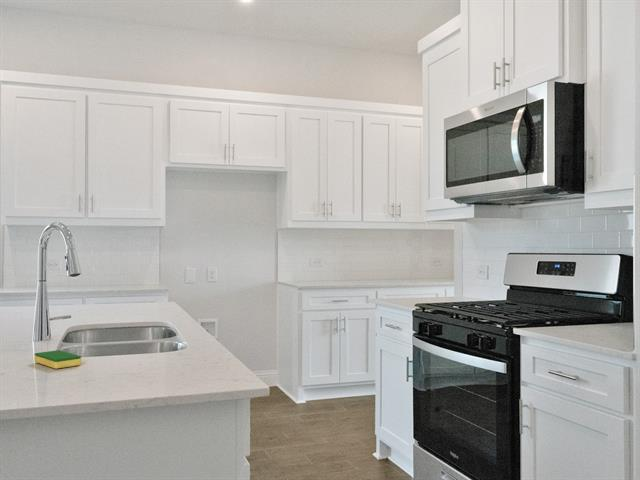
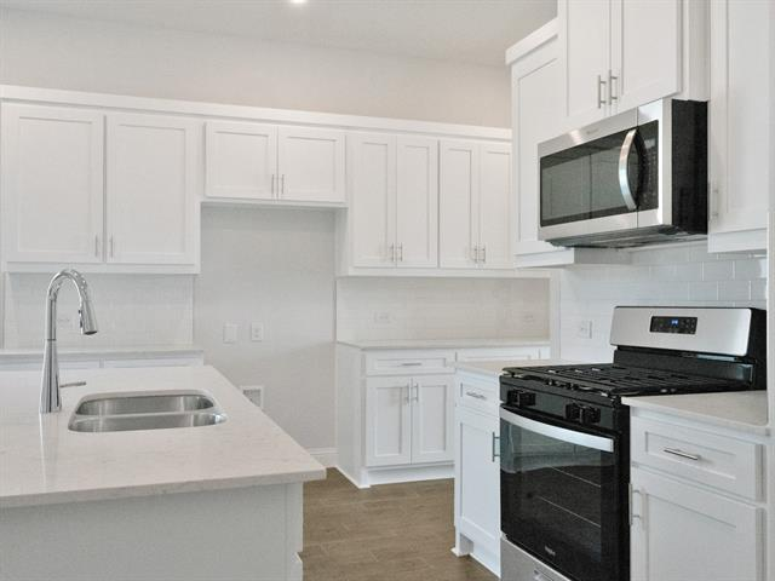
- dish sponge (57, 359)
